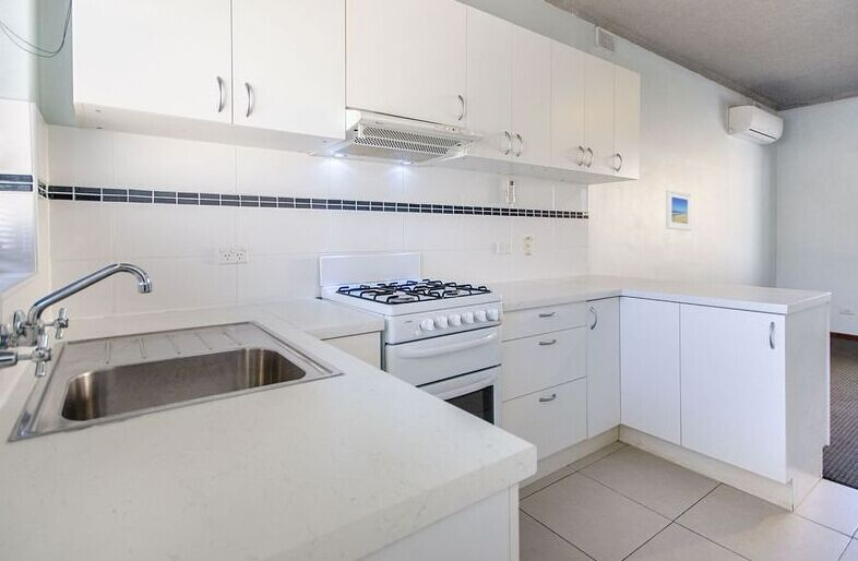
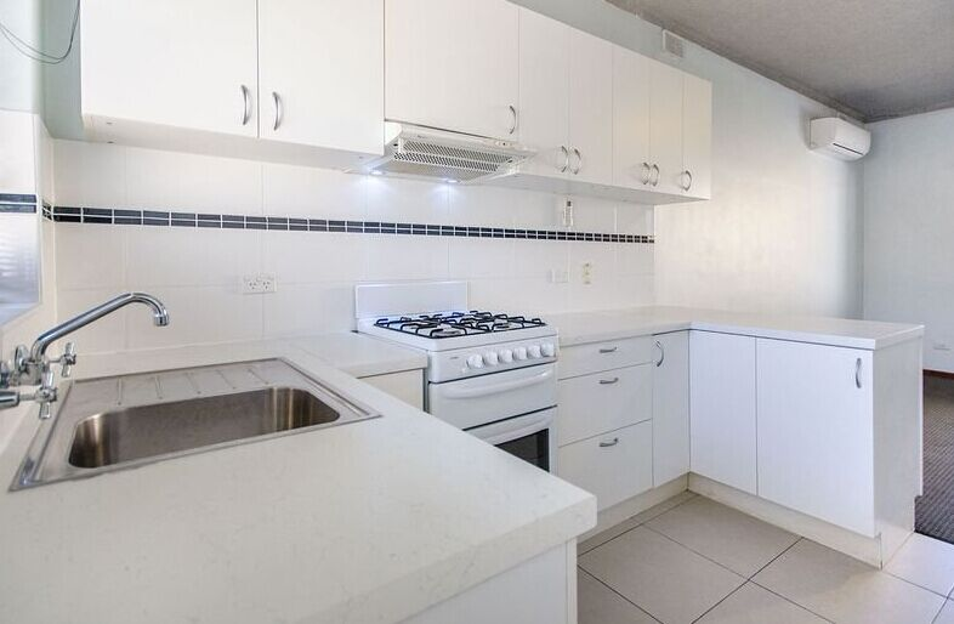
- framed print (679, 211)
